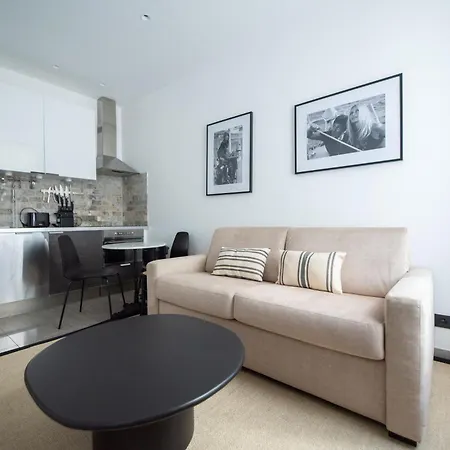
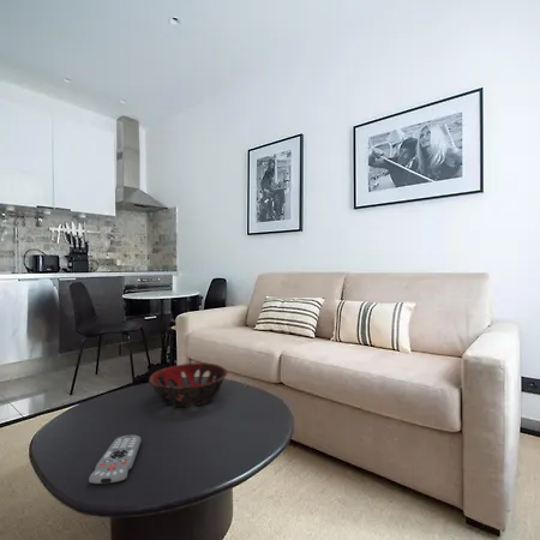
+ remote control (119, 457)
+ decorative bowl (190, 385)
